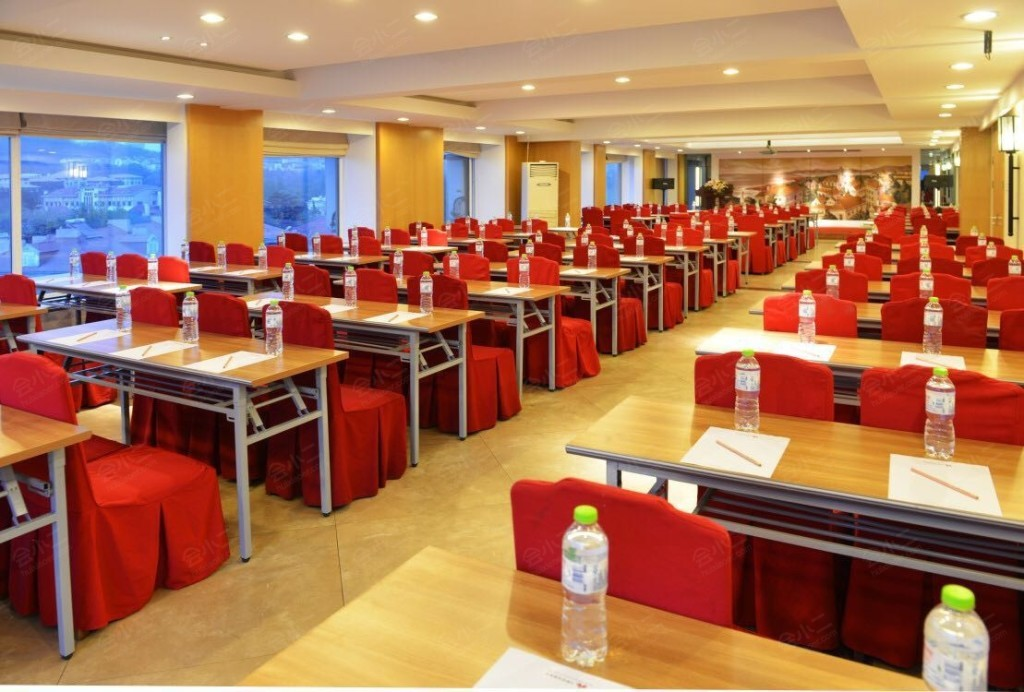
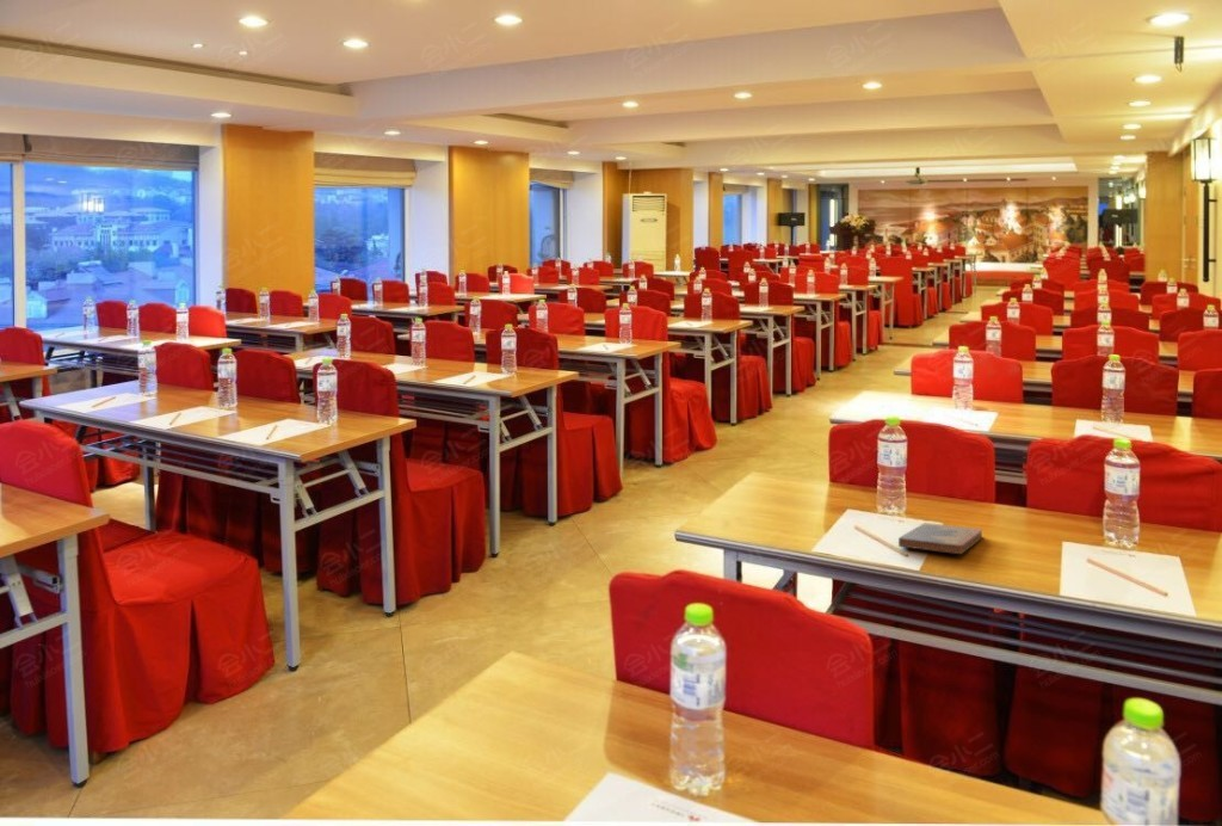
+ hardcover book (942, 537)
